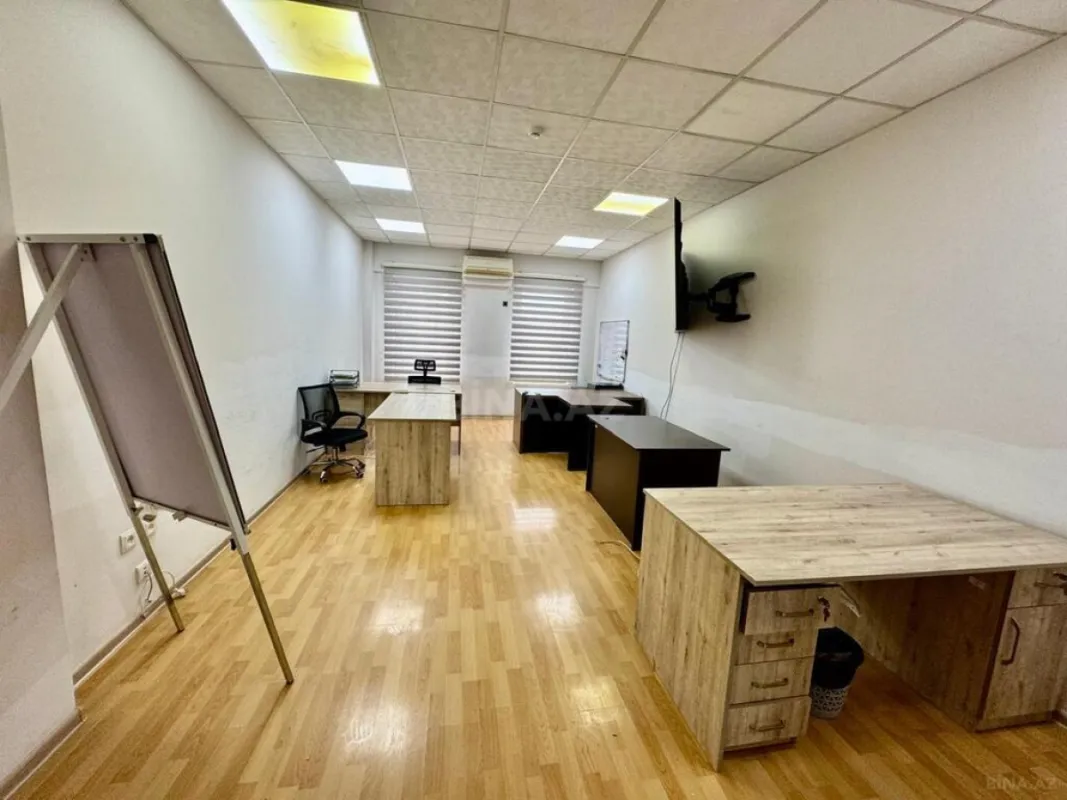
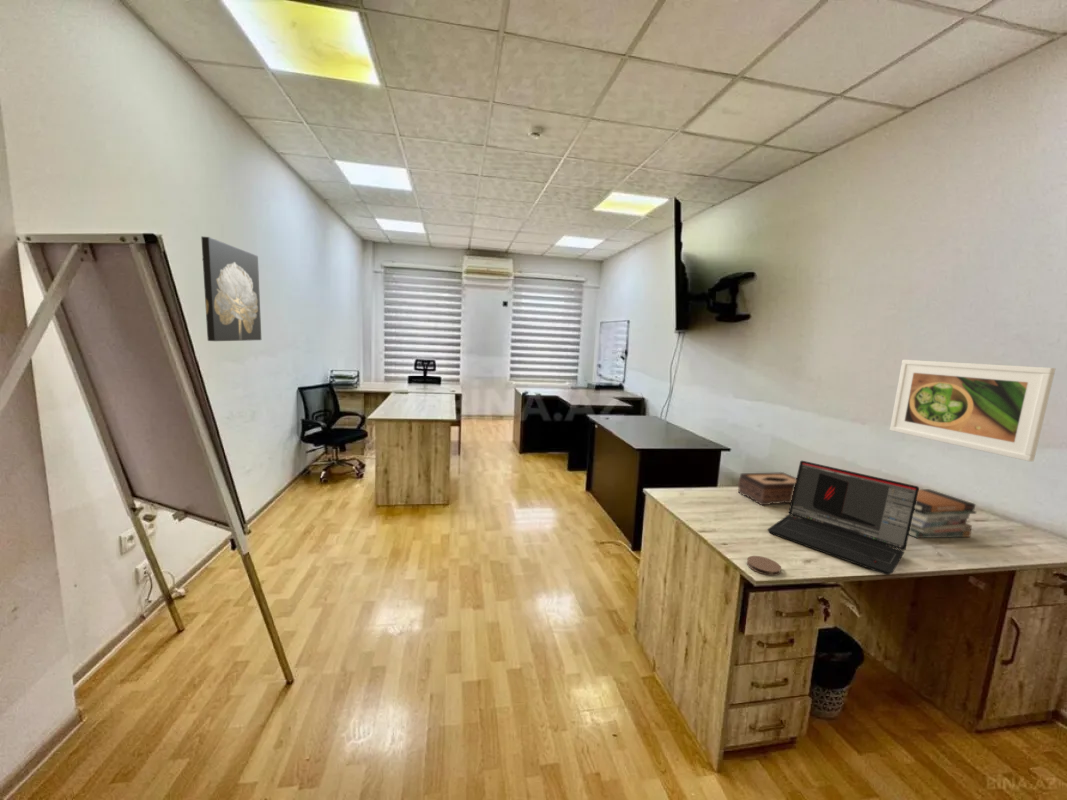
+ wall art (234, 294)
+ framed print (959, 404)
+ tissue box (772, 488)
+ book stack (924, 513)
+ laptop (839, 510)
+ coaster (763, 565)
